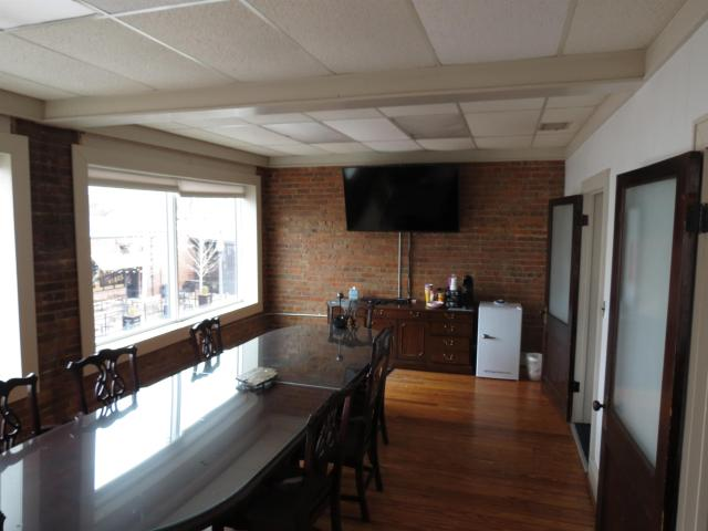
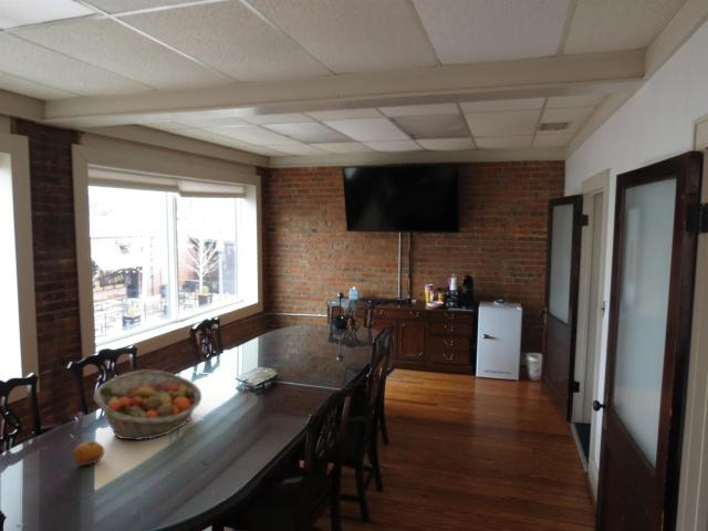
+ fruit (88, 452)
+ fruit basket (150, 402)
